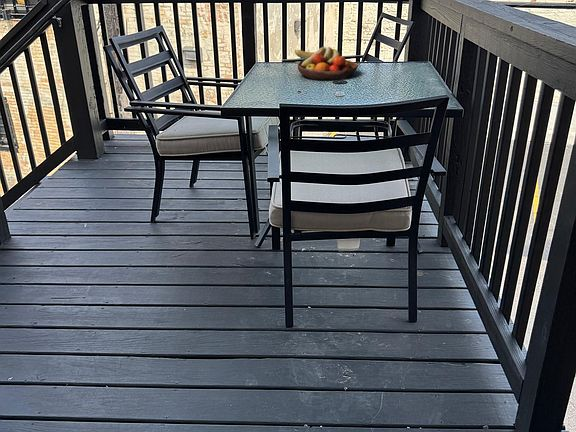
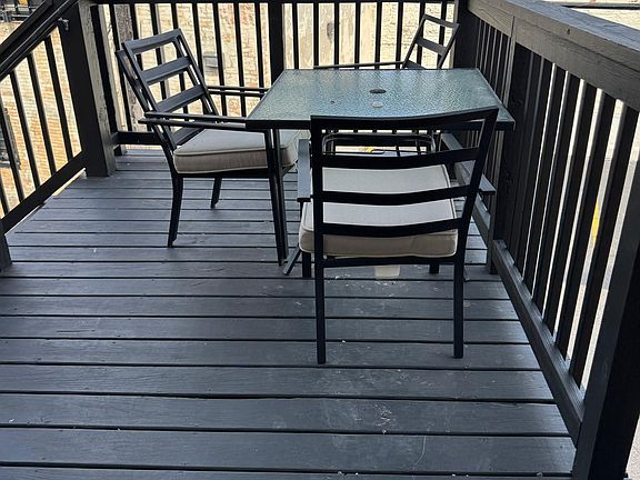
- fruit bowl (326, 62)
